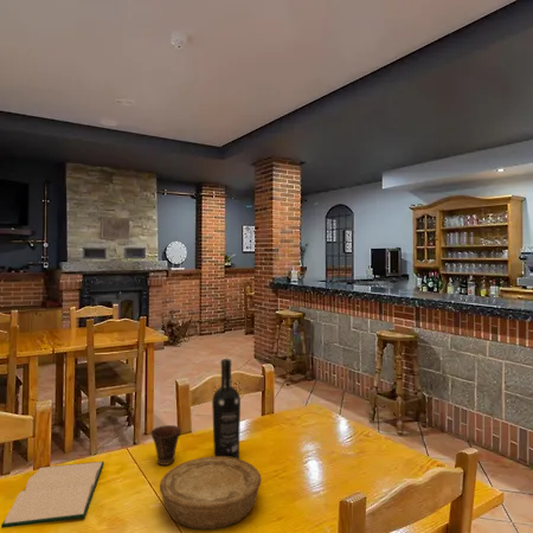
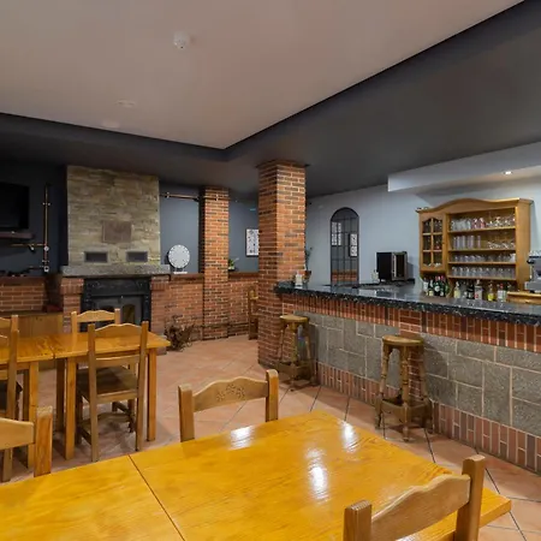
- wine bottle (226, 409)
- hardback book (59, 486)
- cup (166, 445)
- bowl (211, 490)
